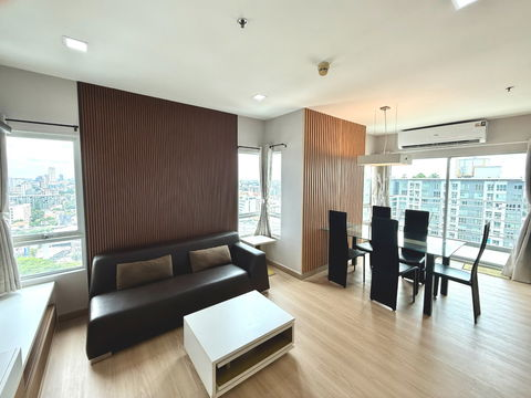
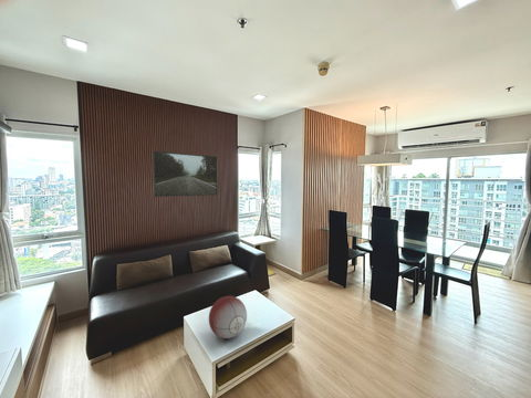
+ decorative orb (228, 316)
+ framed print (187, 175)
